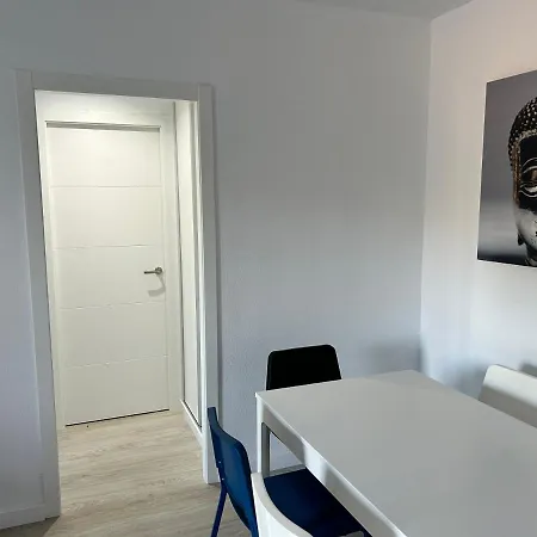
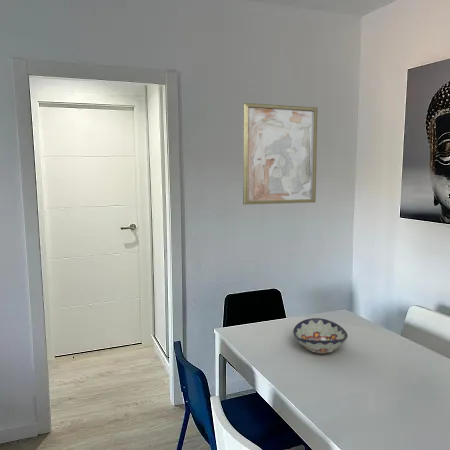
+ wall art (281, 155)
+ decorative bowl (319, 338)
